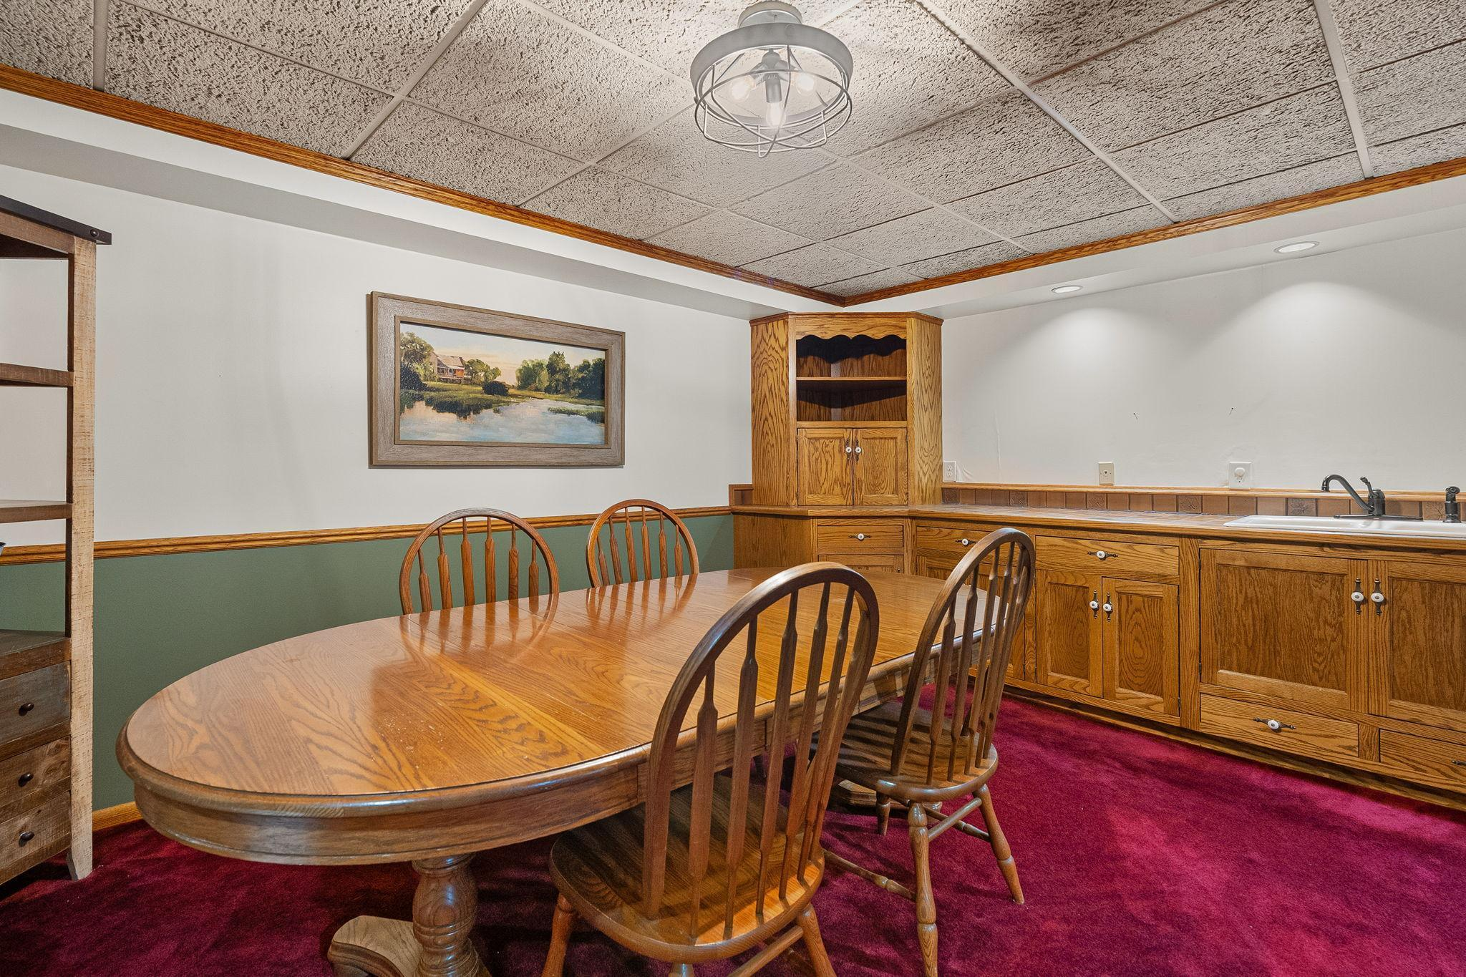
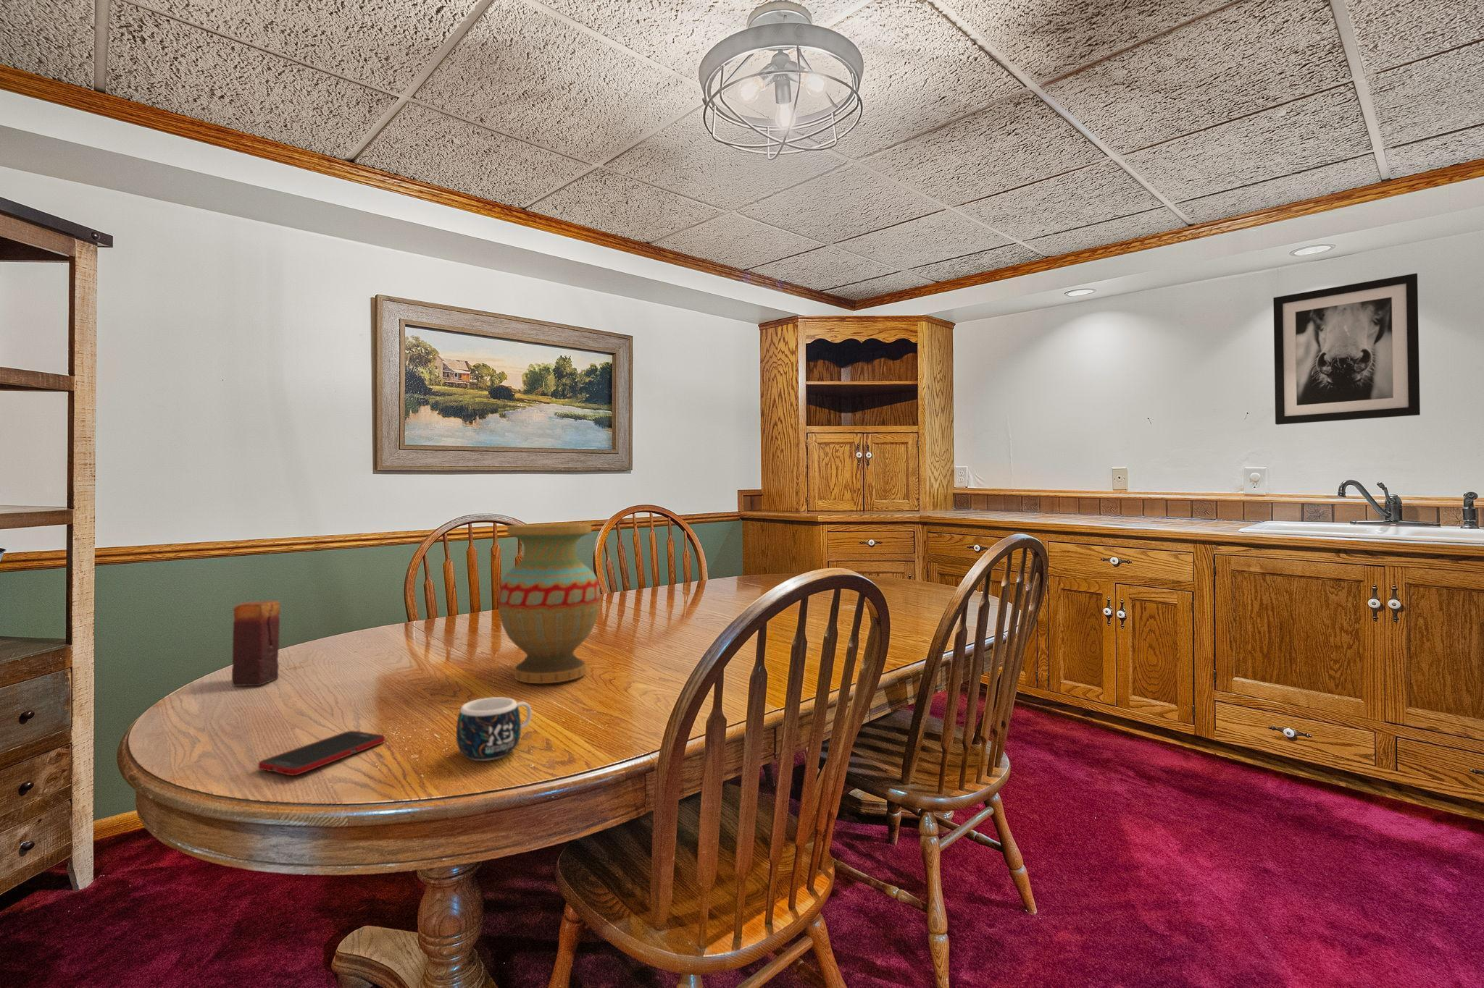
+ vase (549, 600)
+ mug (498, 726)
+ wall art (1343, 353)
+ candle (256, 642)
+ cell phone (324, 751)
